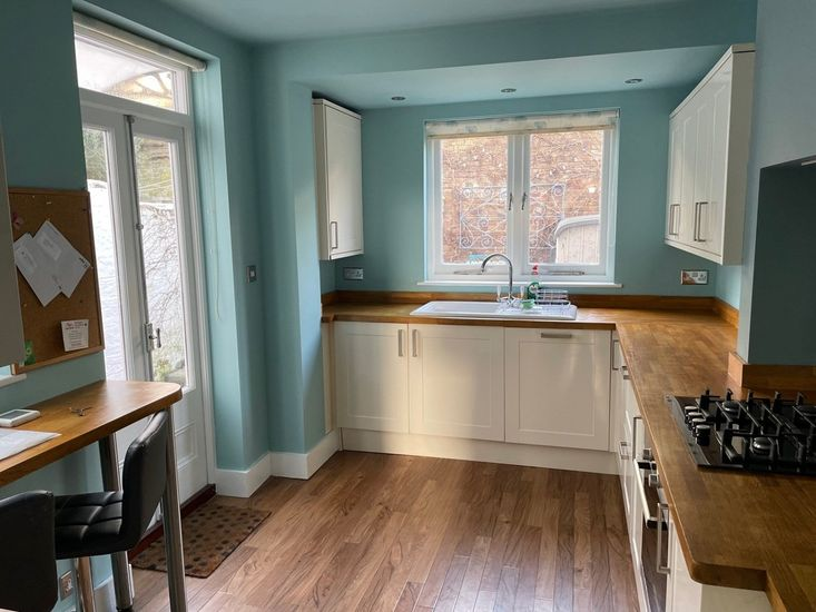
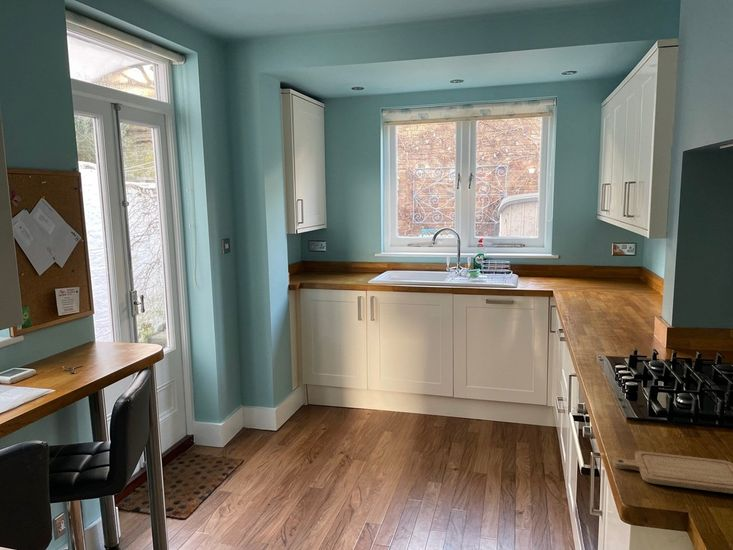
+ chopping board (675, 469)
